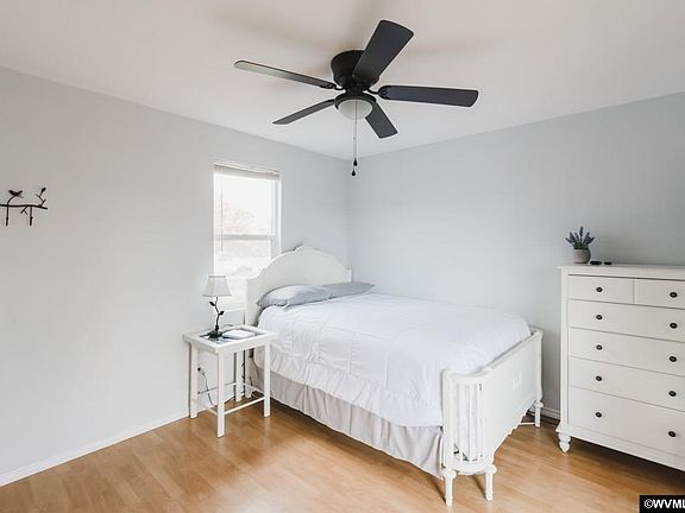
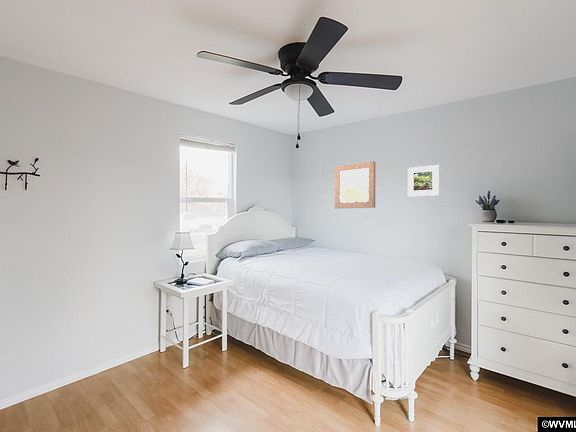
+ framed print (422, 181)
+ wall art (354, 186)
